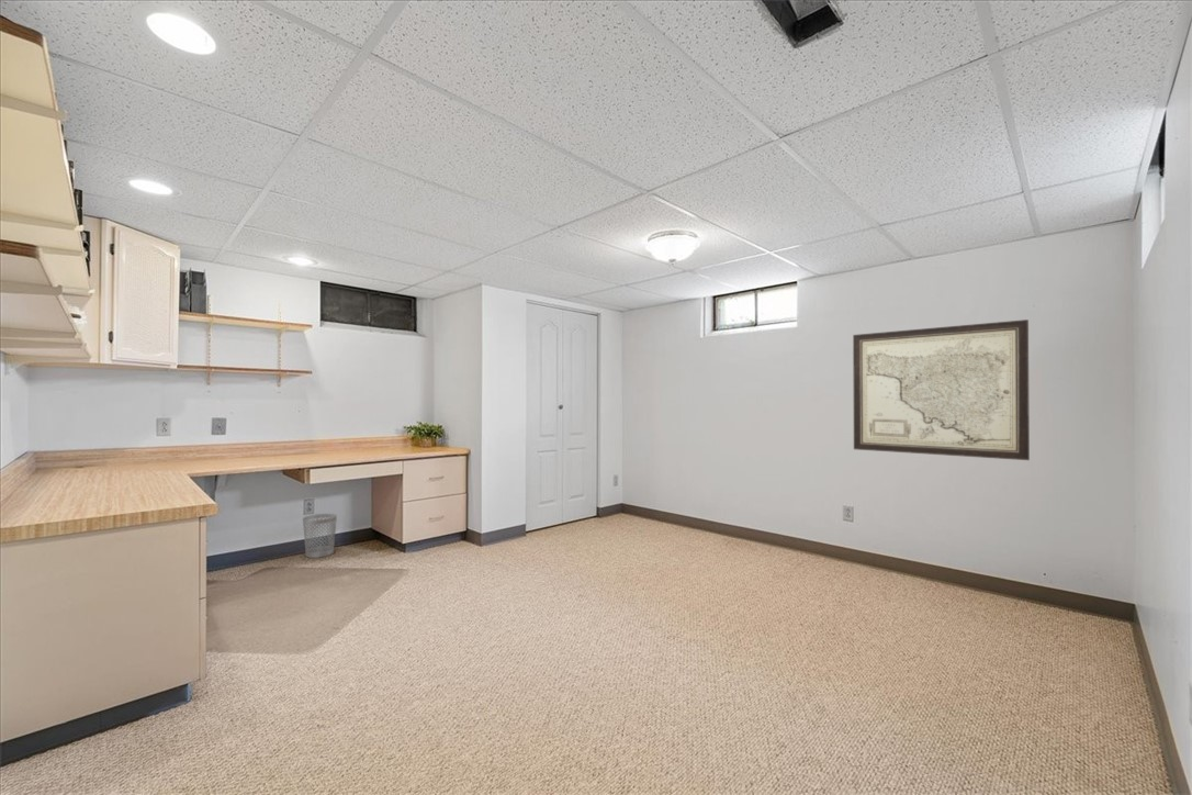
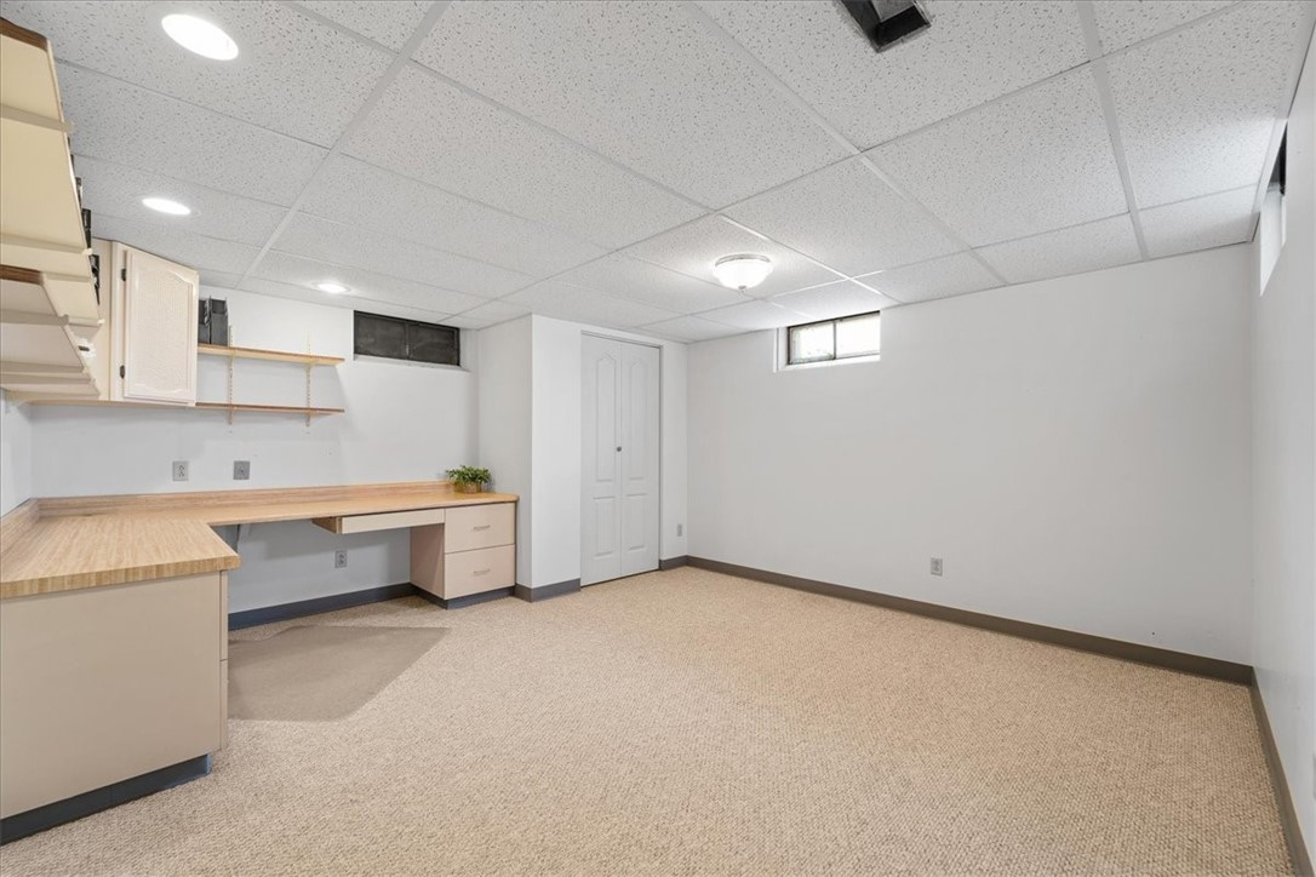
- wastebasket (319, 535)
- wall art (932, 391)
